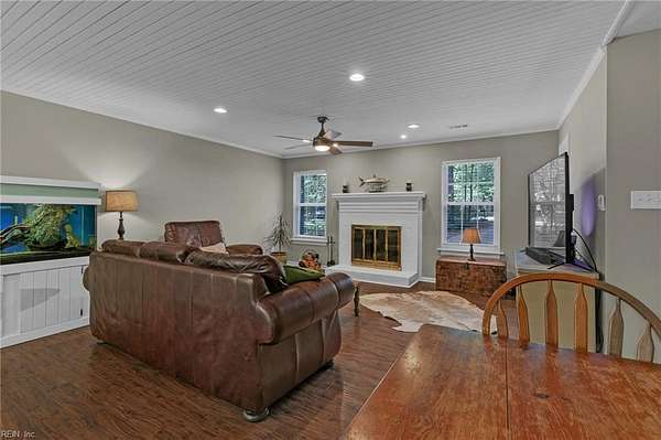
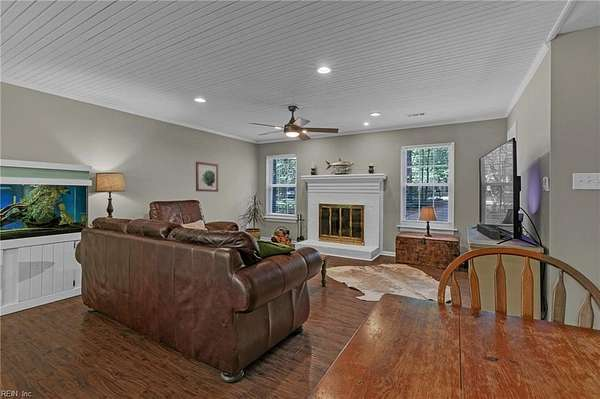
+ wall art (207, 177)
